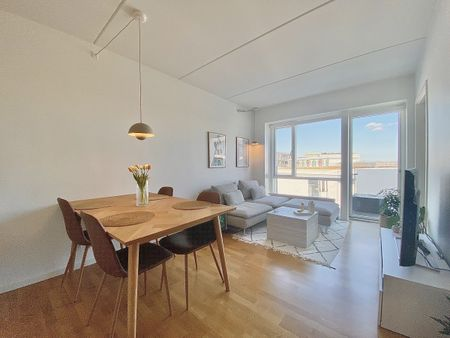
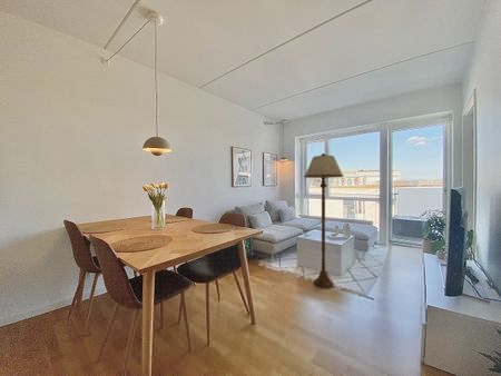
+ floor lamp (323, 218)
